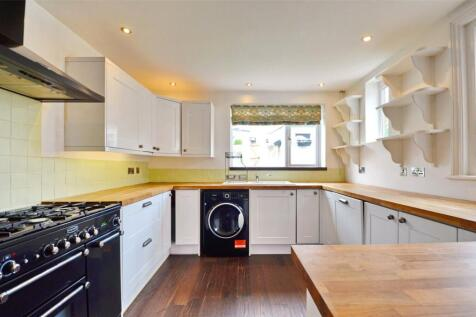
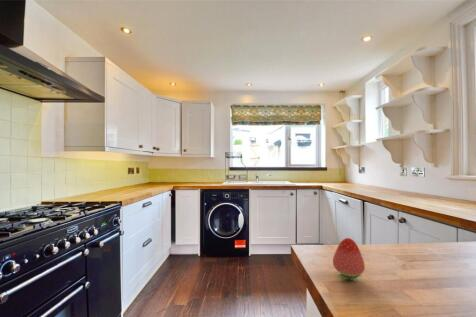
+ fruit (348, 257)
